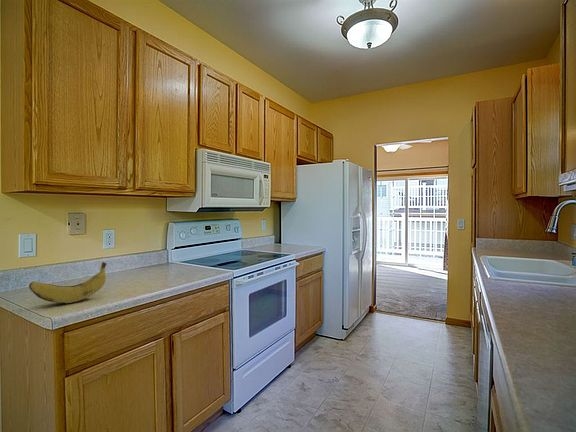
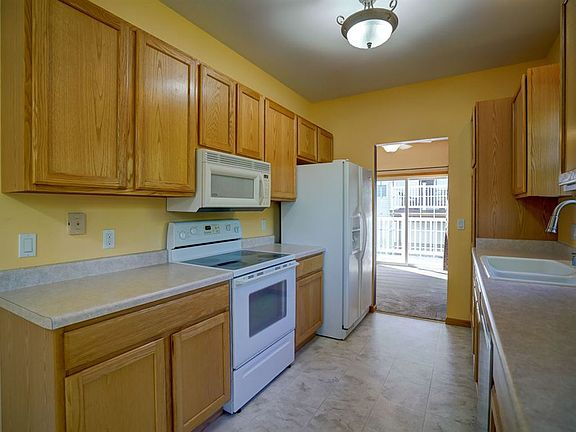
- banana (70, 286)
